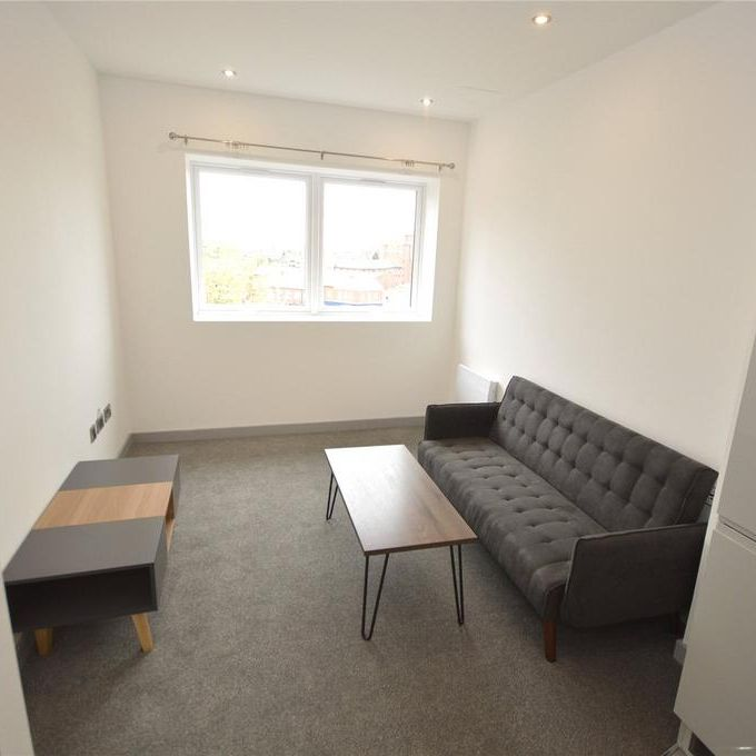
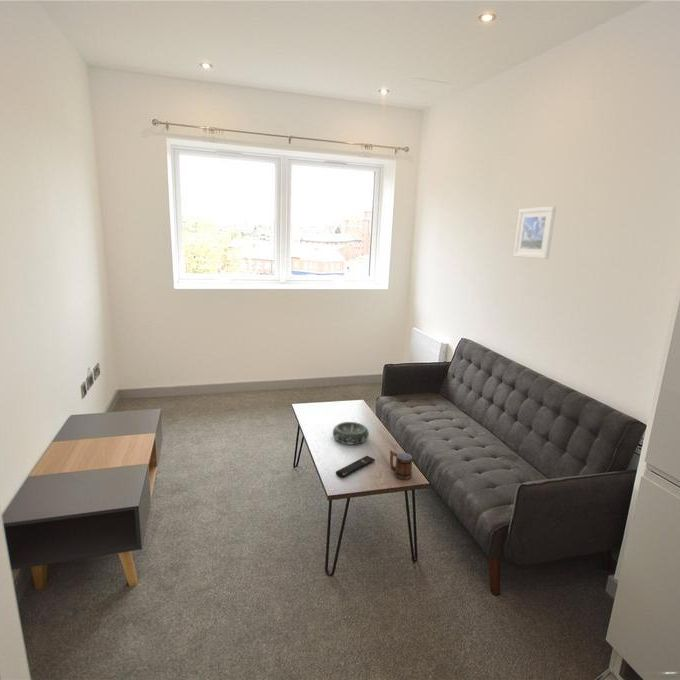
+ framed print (533, 233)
+ decorative bowl (350, 433)
+ remote control (355, 466)
+ mug (400, 463)
